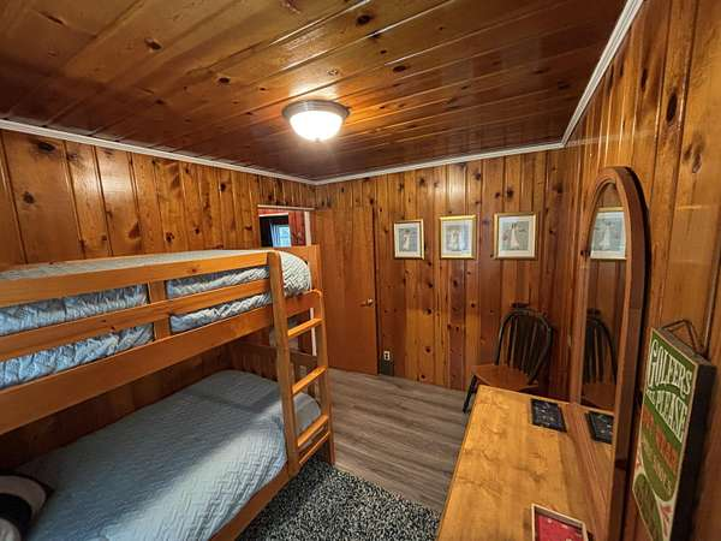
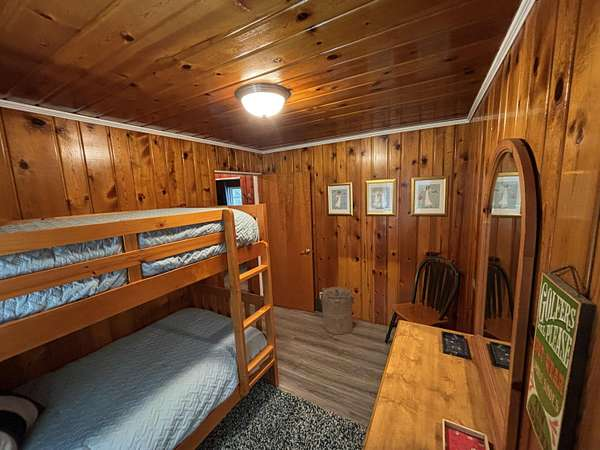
+ laundry hamper (336, 307)
